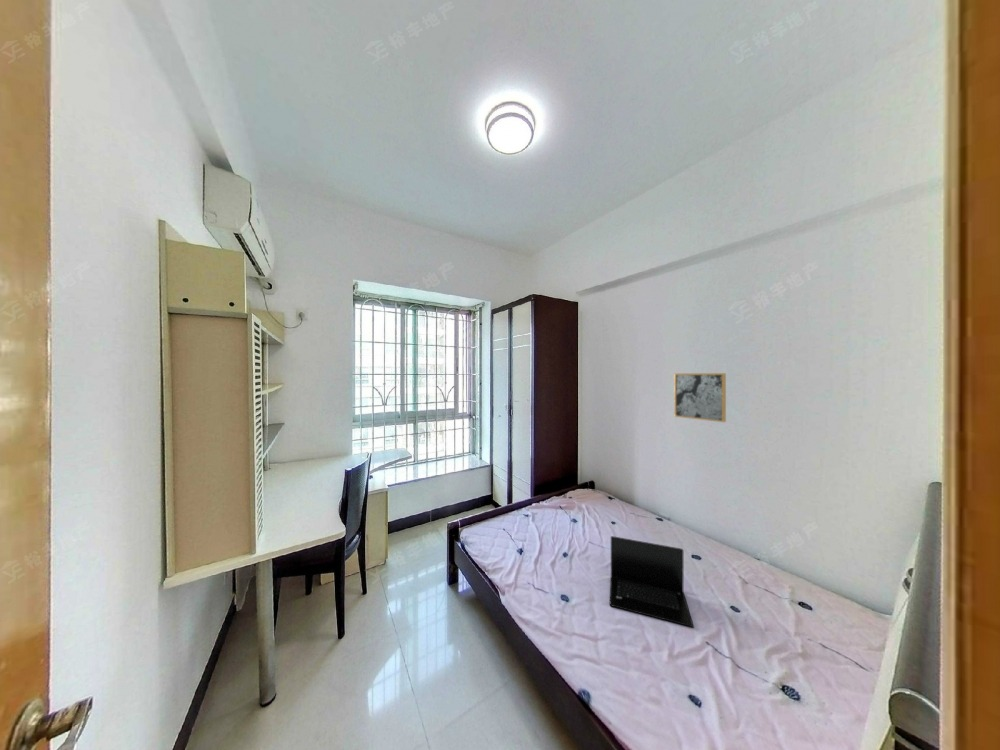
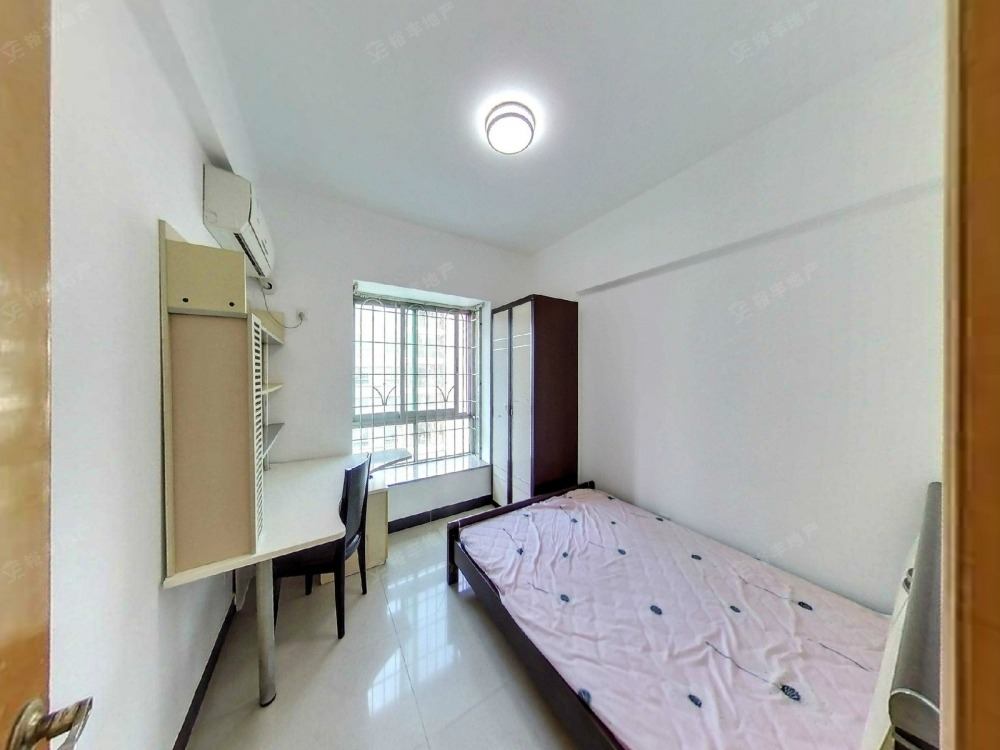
- wall art (698, 396)
- laptop (647, 576)
